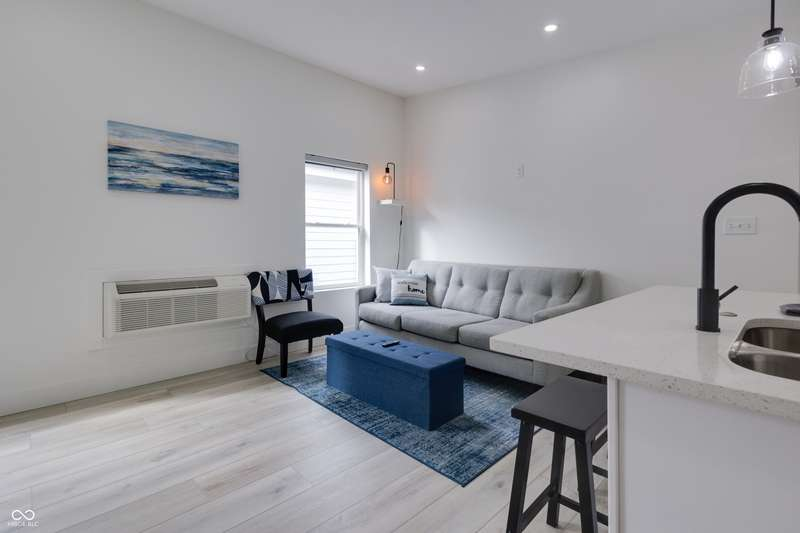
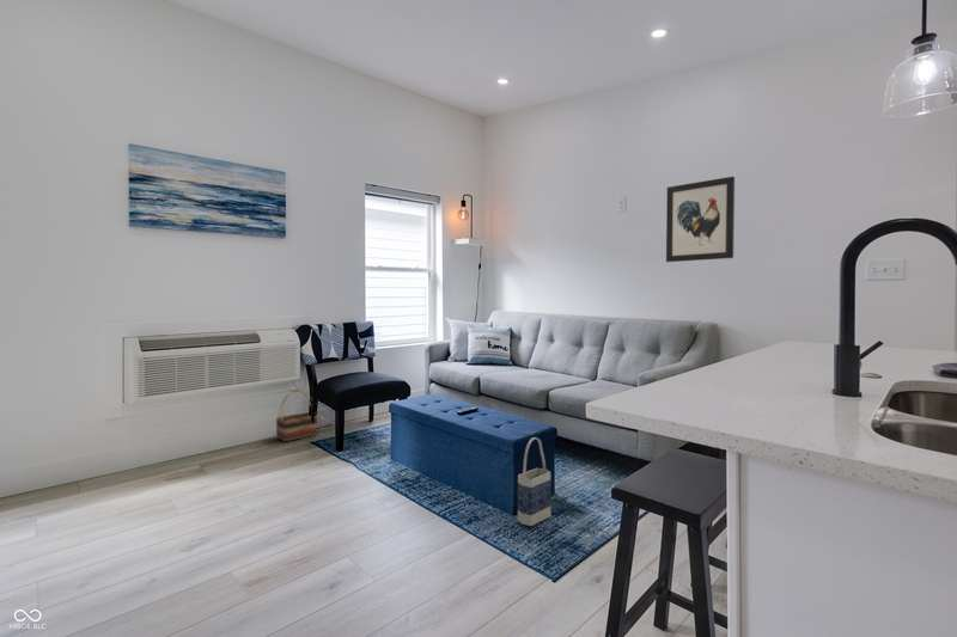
+ wall art (699, 221)
+ bag (534, 478)
+ basket (297, 414)
